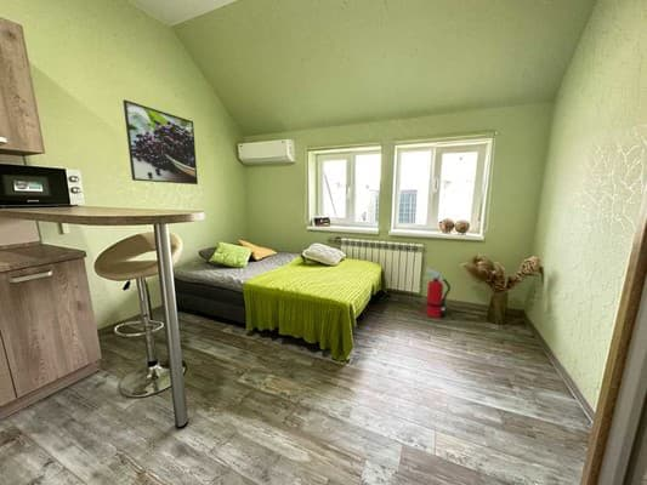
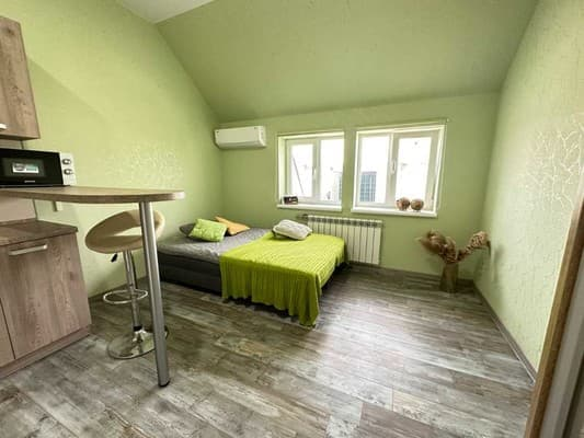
- fire extinguisher (436, 291)
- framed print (165, 148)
